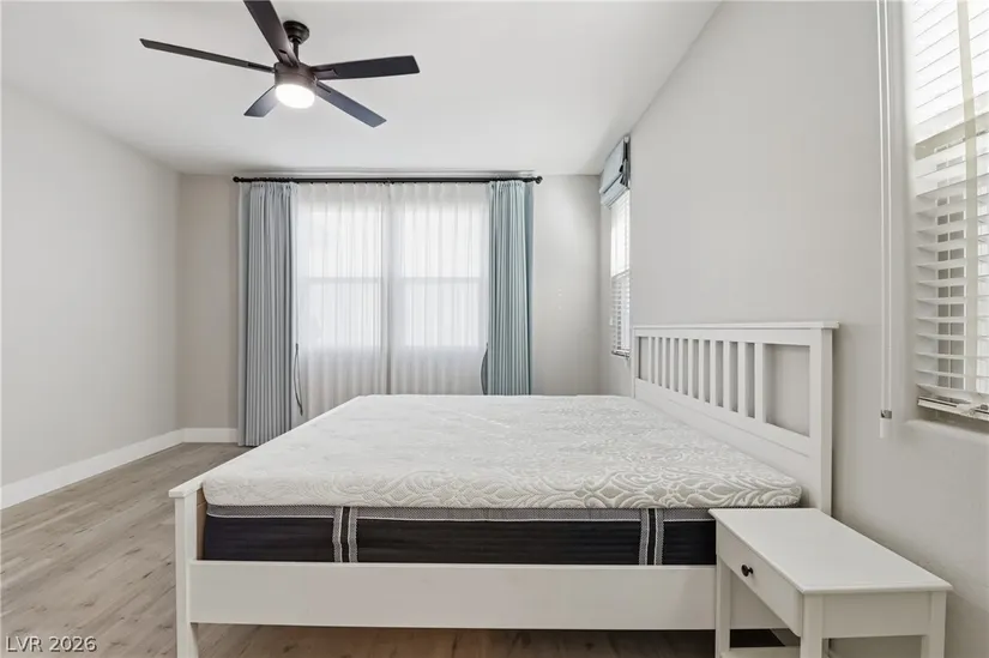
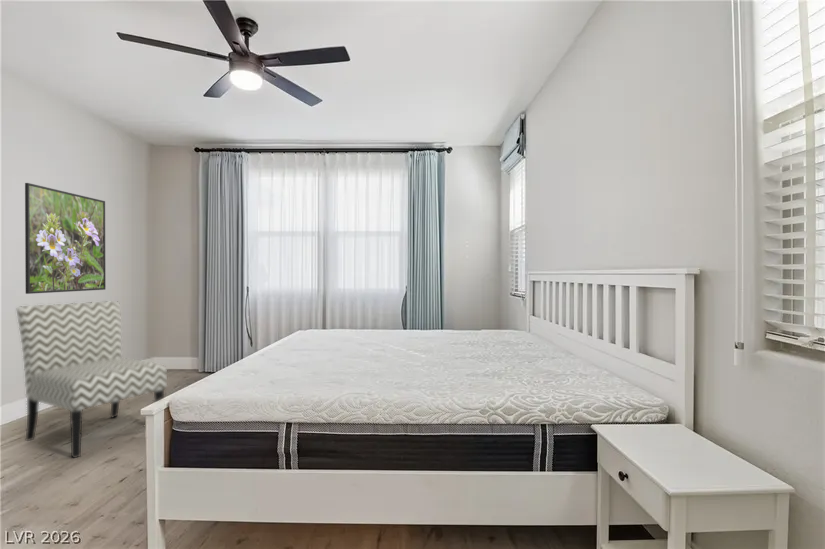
+ chair (96, 369)
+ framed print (69, 242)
